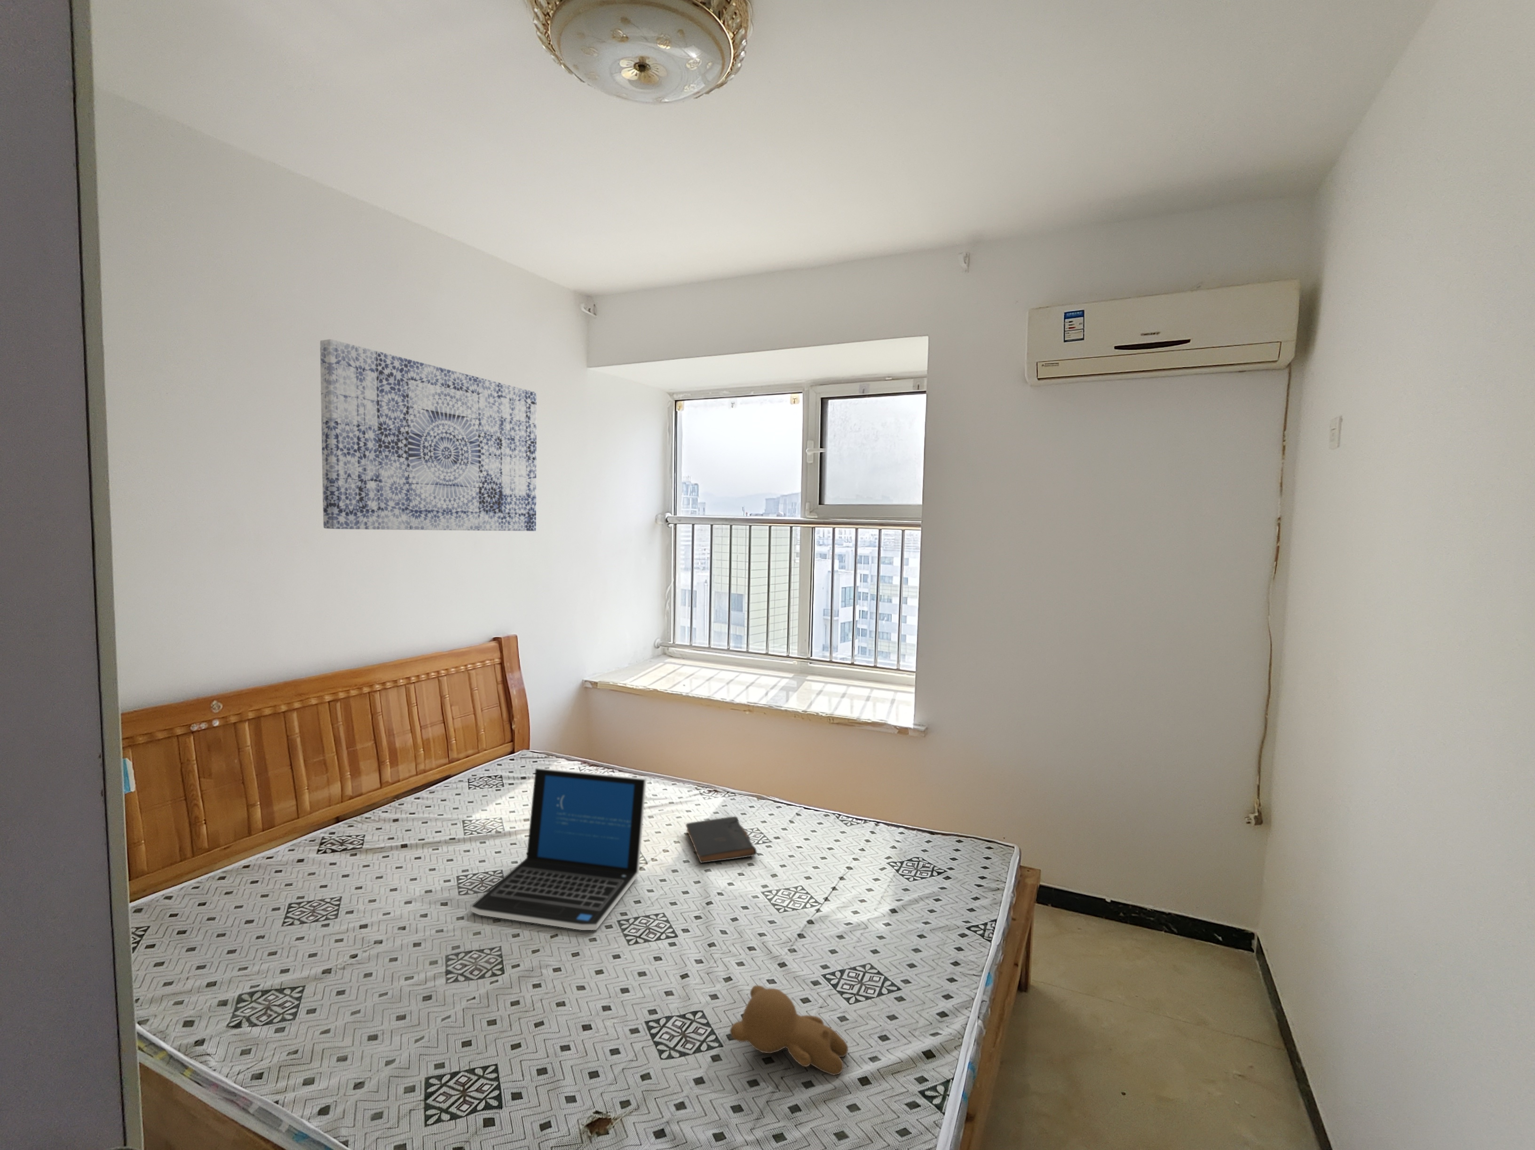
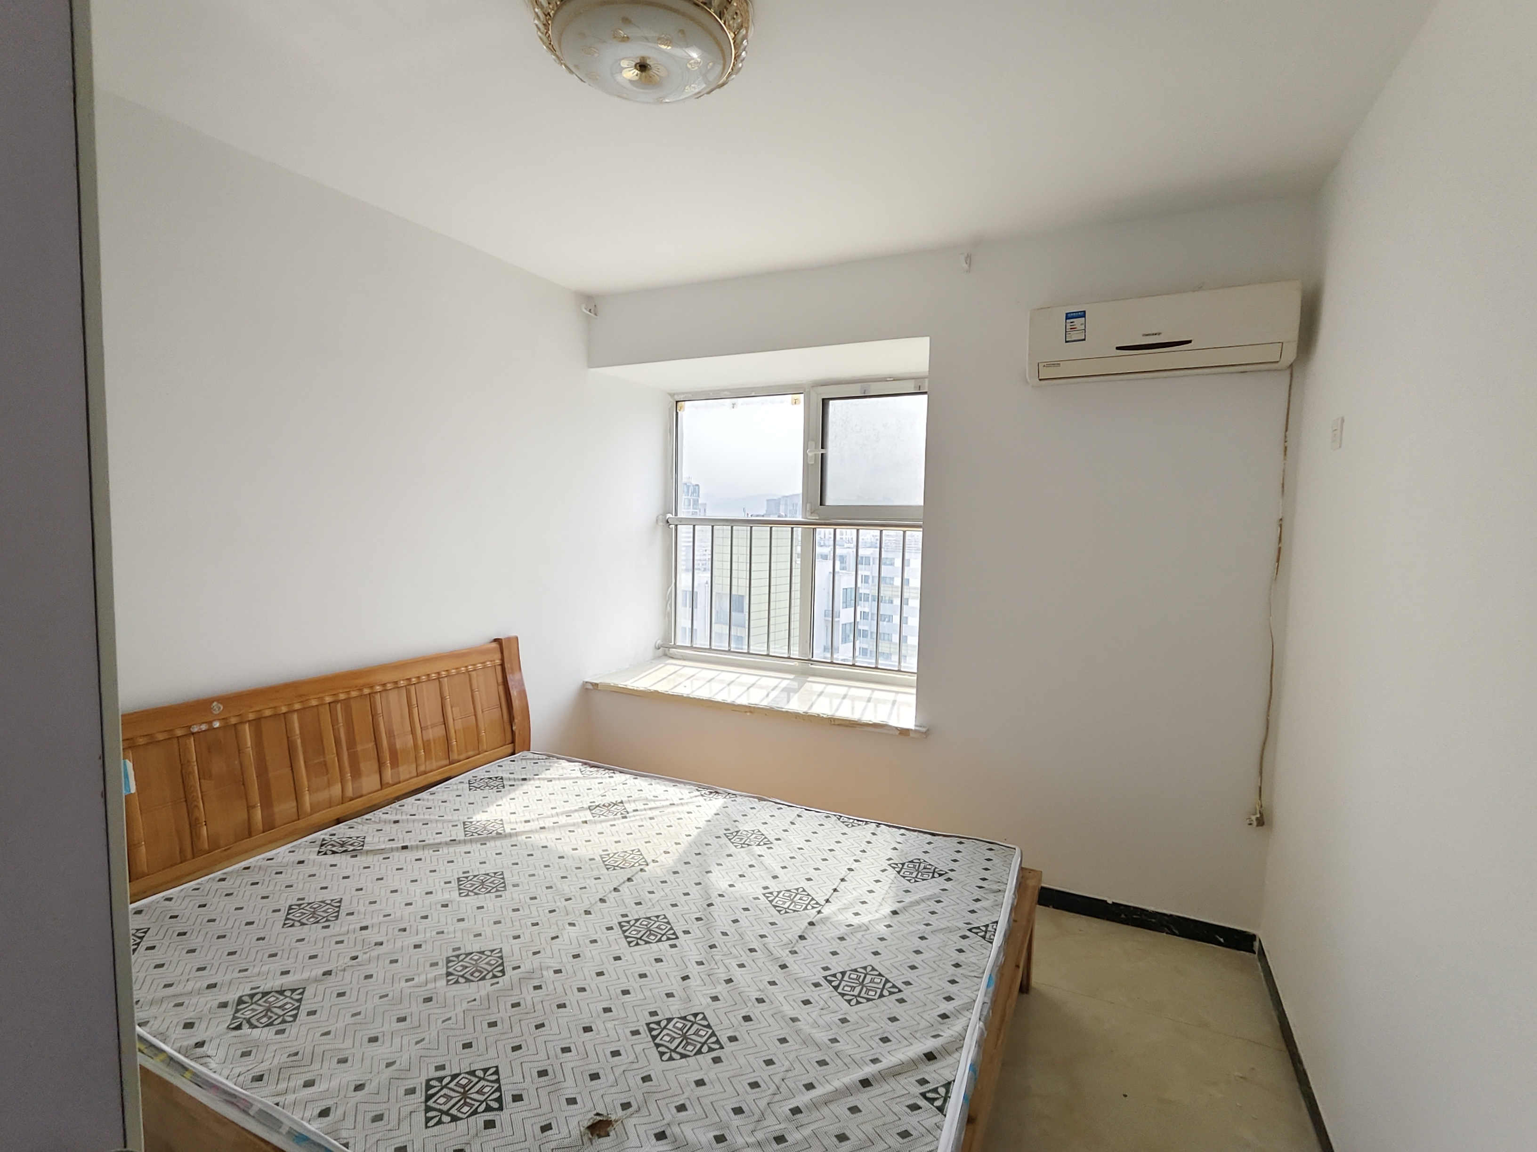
- book (719, 837)
- teddy bear (792, 1027)
- wall art (445, 451)
- laptop (563, 842)
